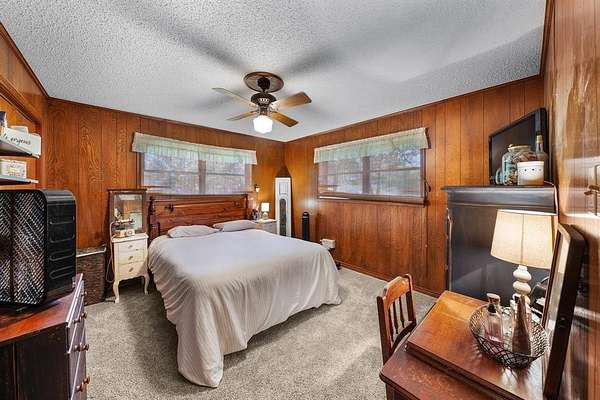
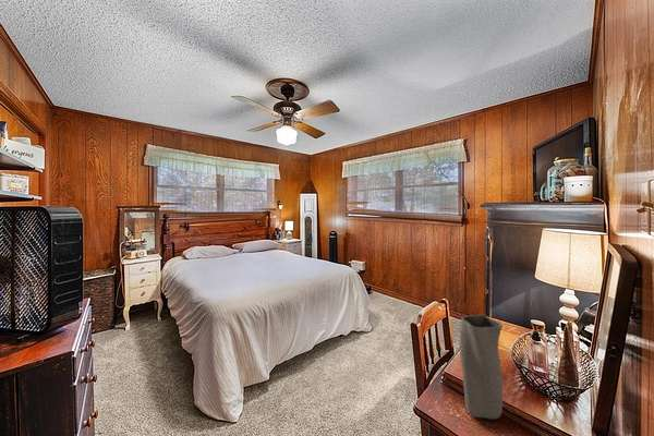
+ vase (481, 366)
